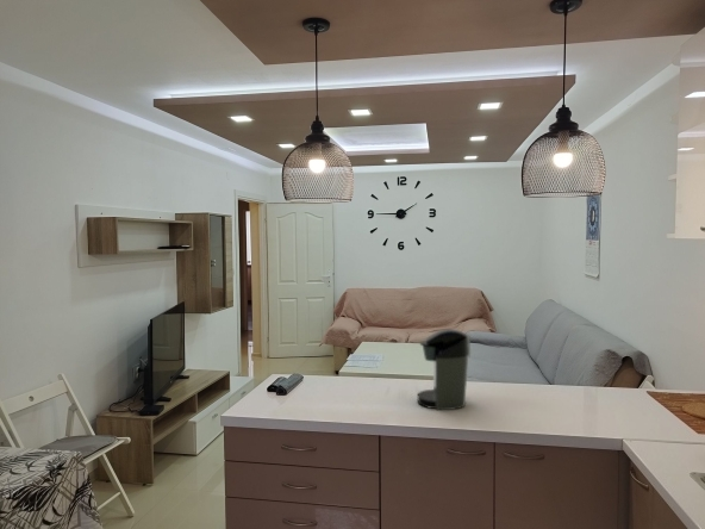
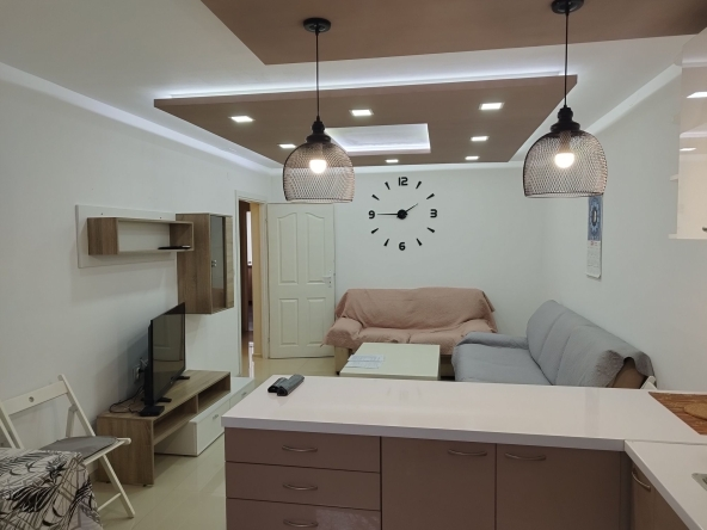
- coffee maker (444, 362)
